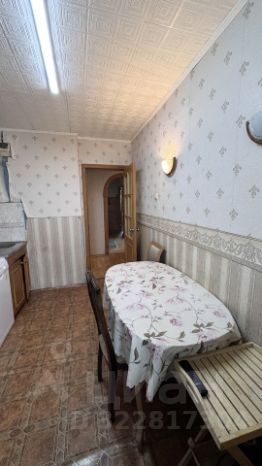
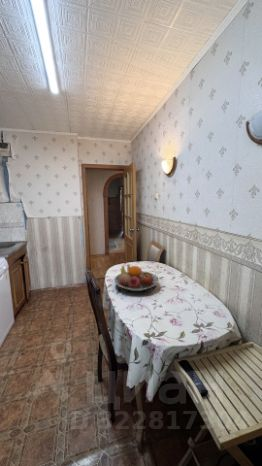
+ fruit bowl (136, 277)
